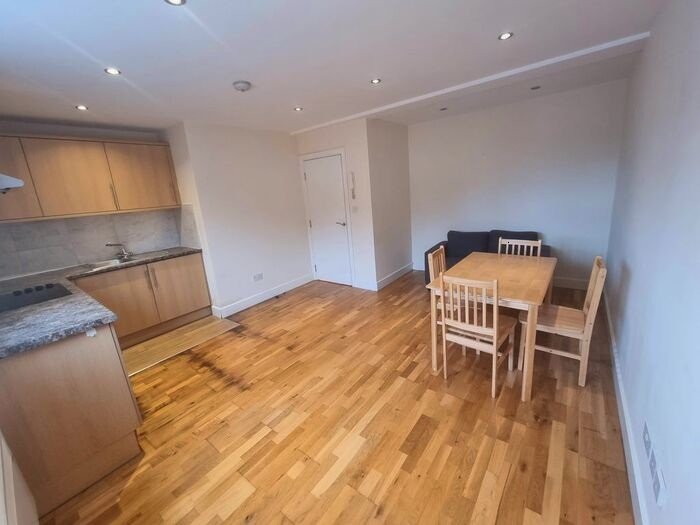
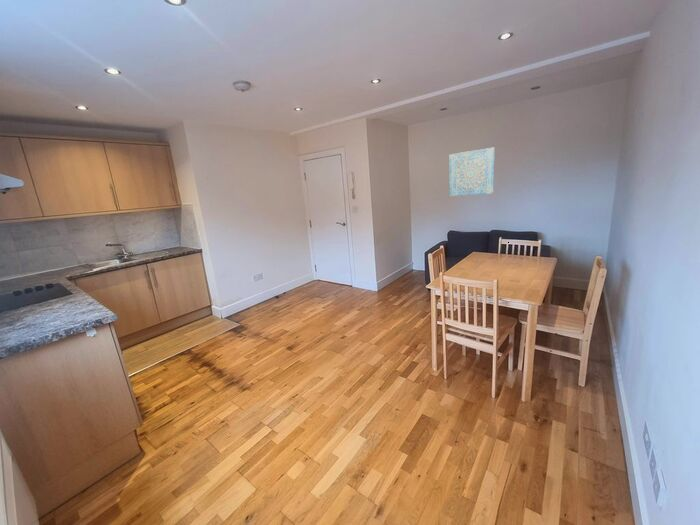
+ wall art (470, 173)
